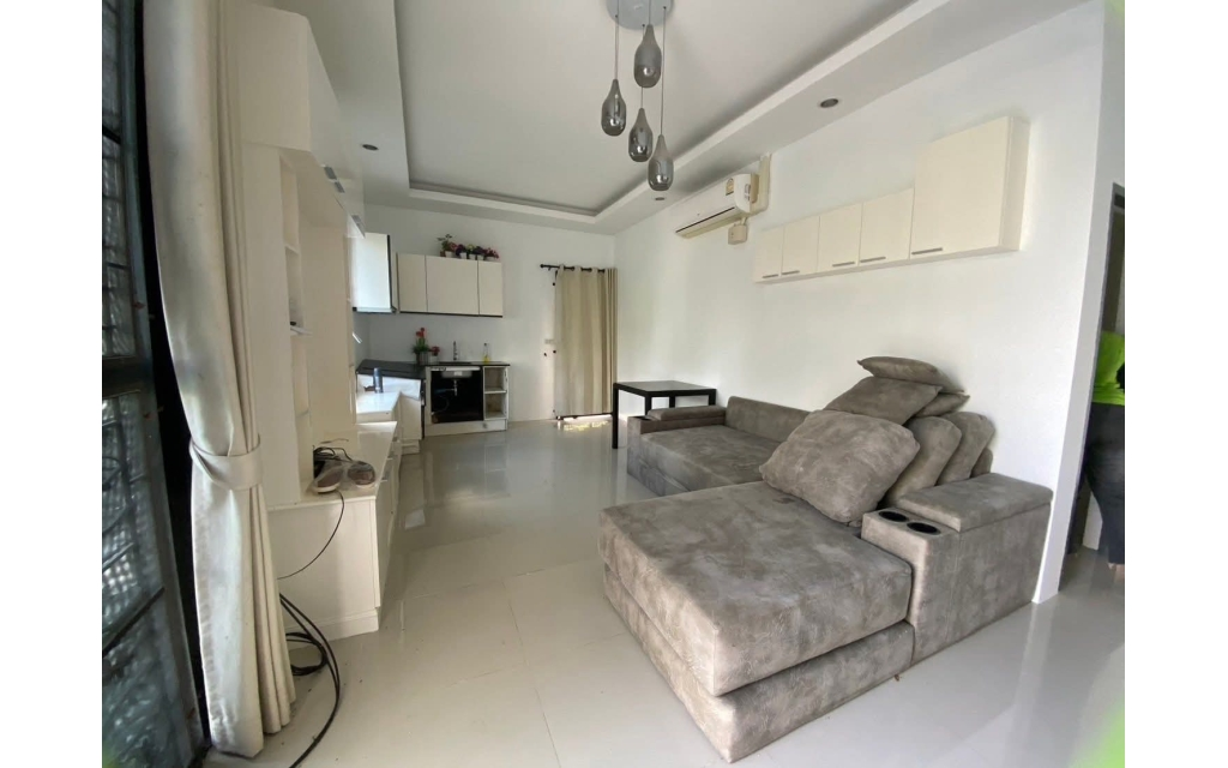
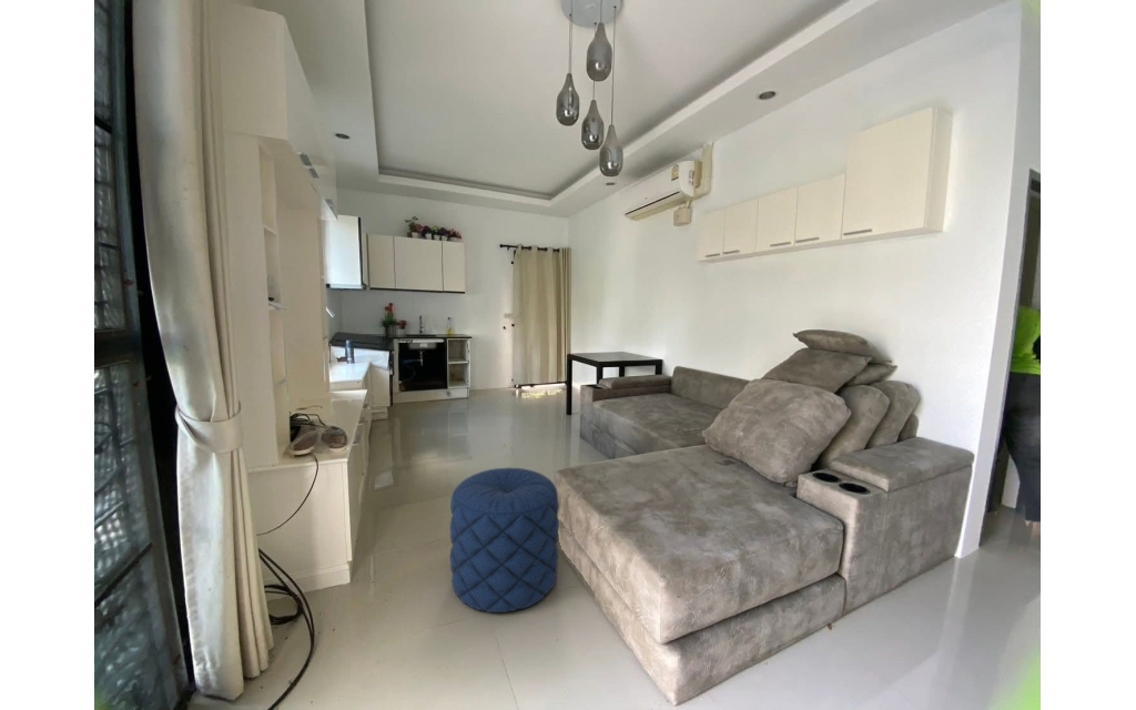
+ pouf (505, 529)
